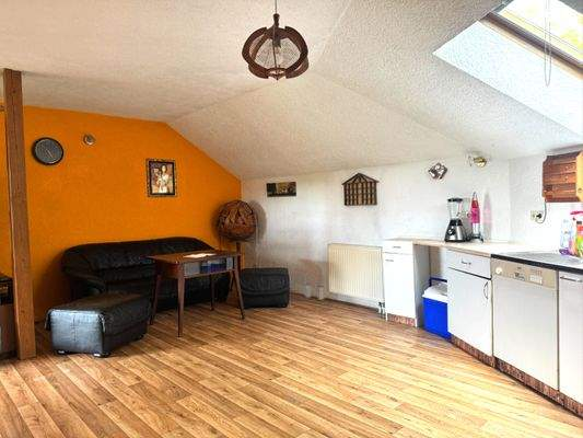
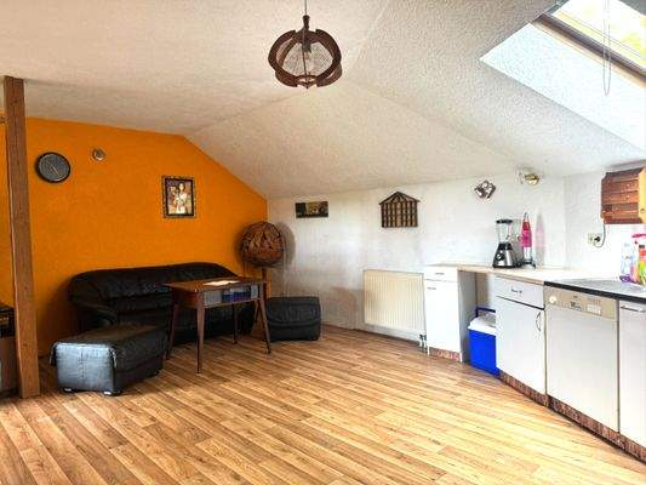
- trash can (317, 289)
